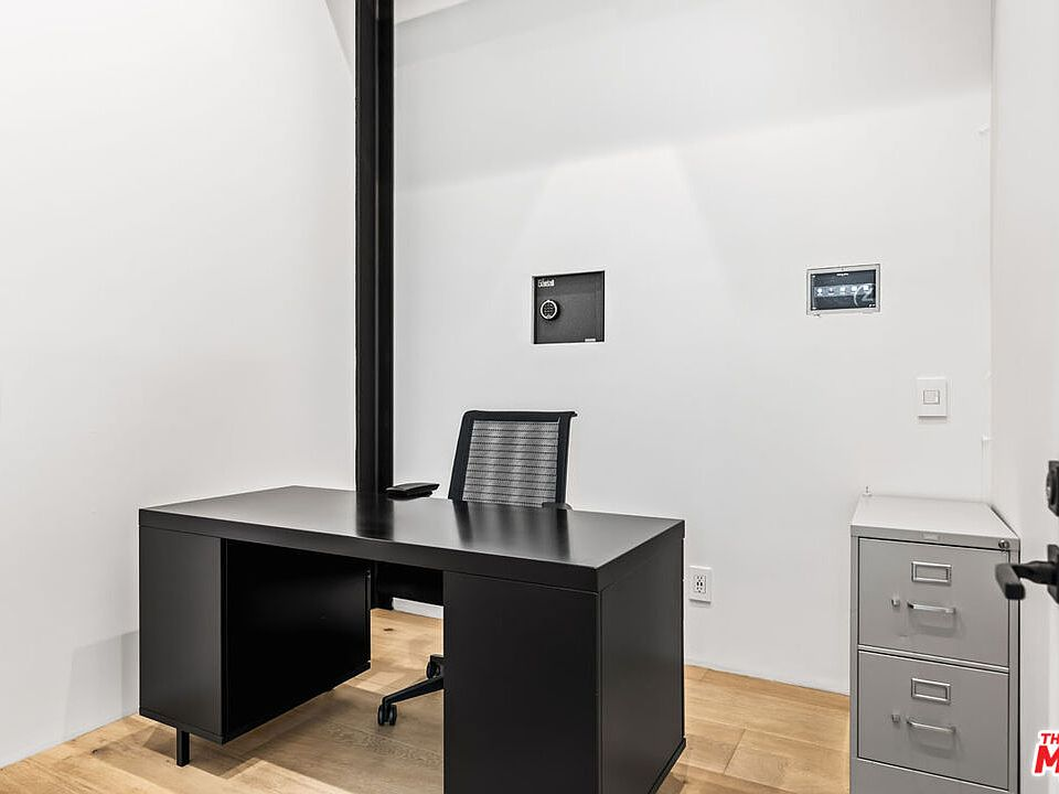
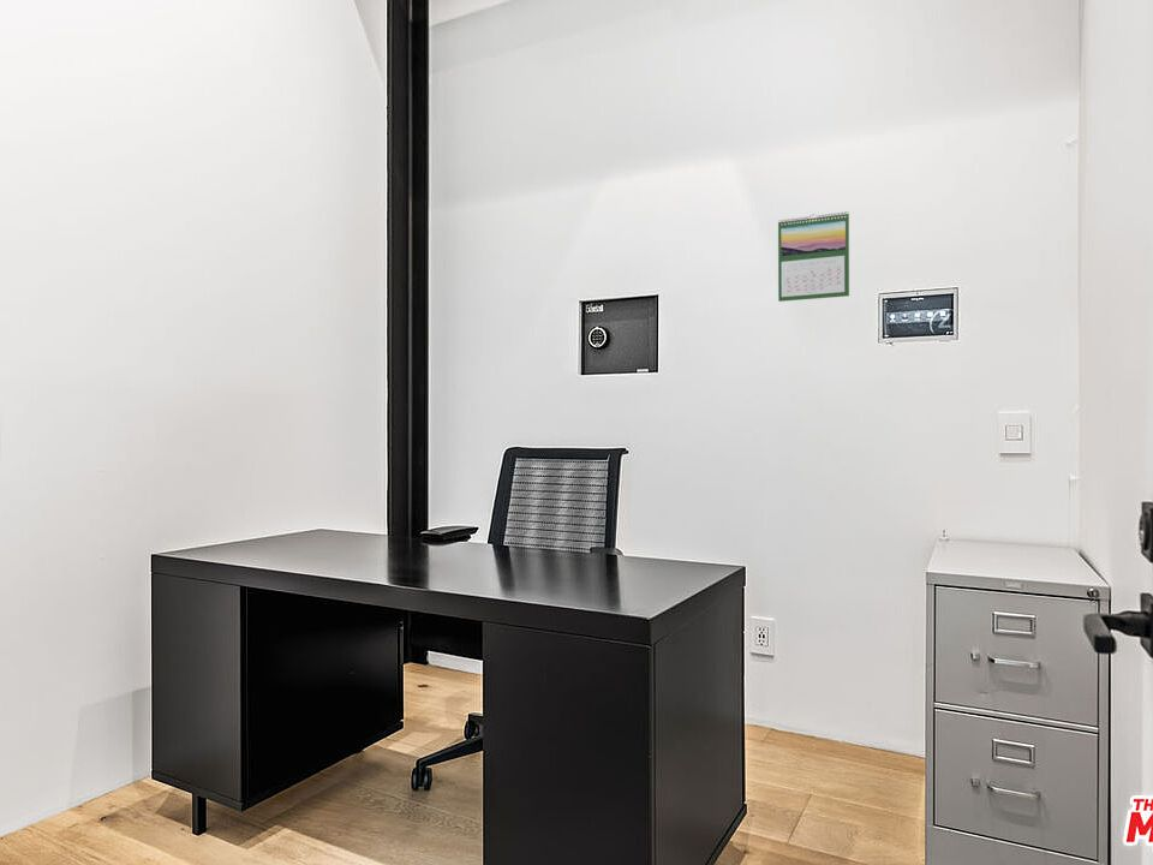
+ calendar (812, 256)
